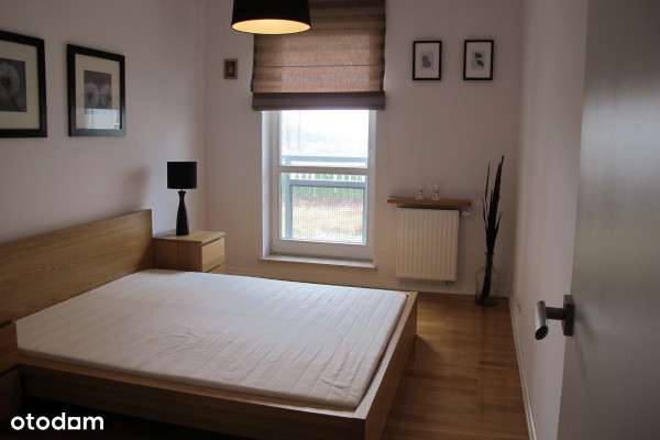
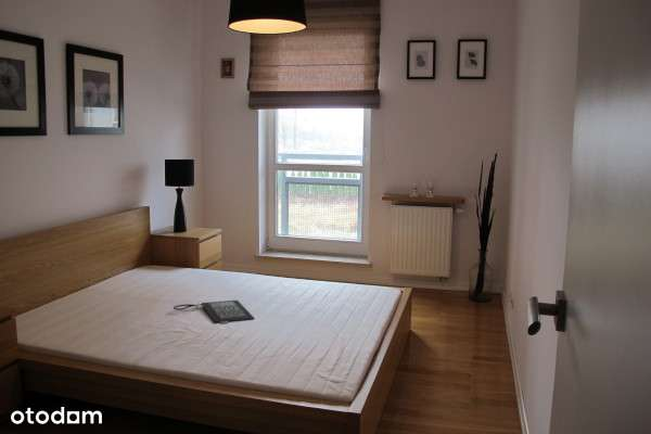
+ clutch bag (224, 309)
